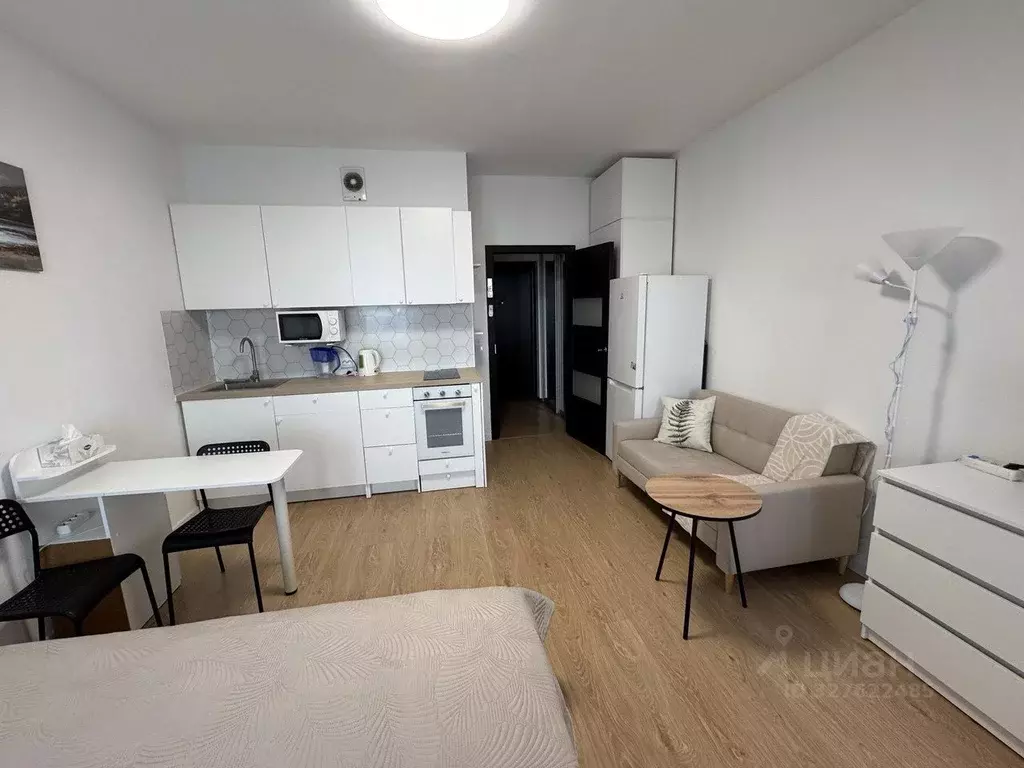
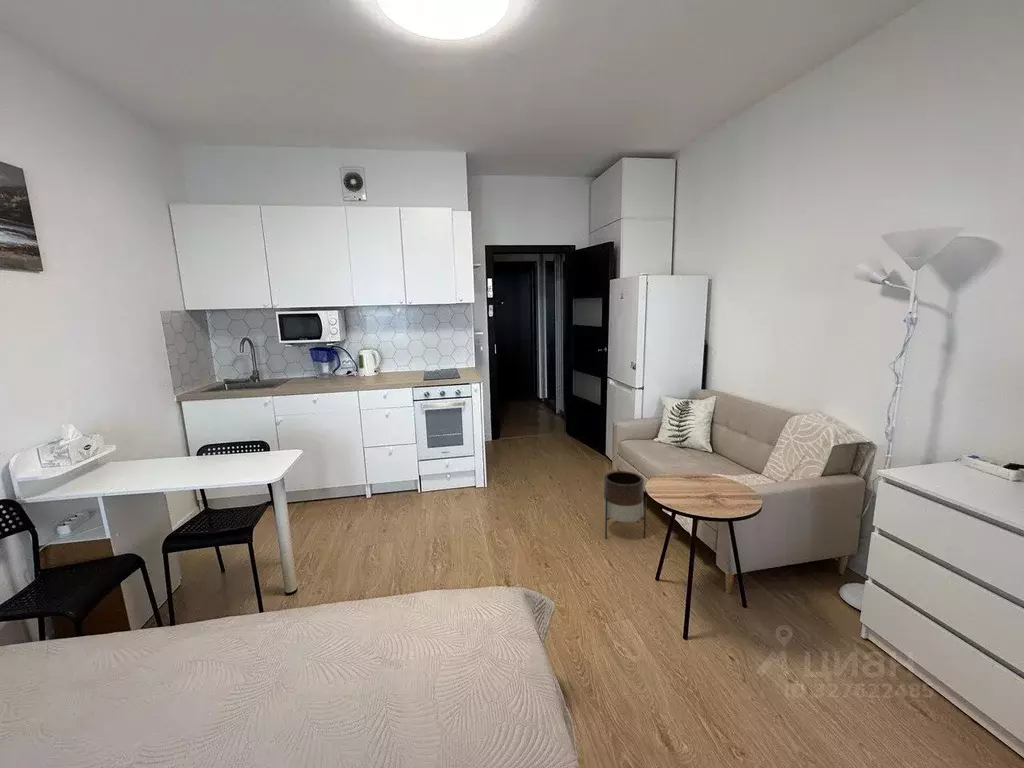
+ planter (622, 505)
